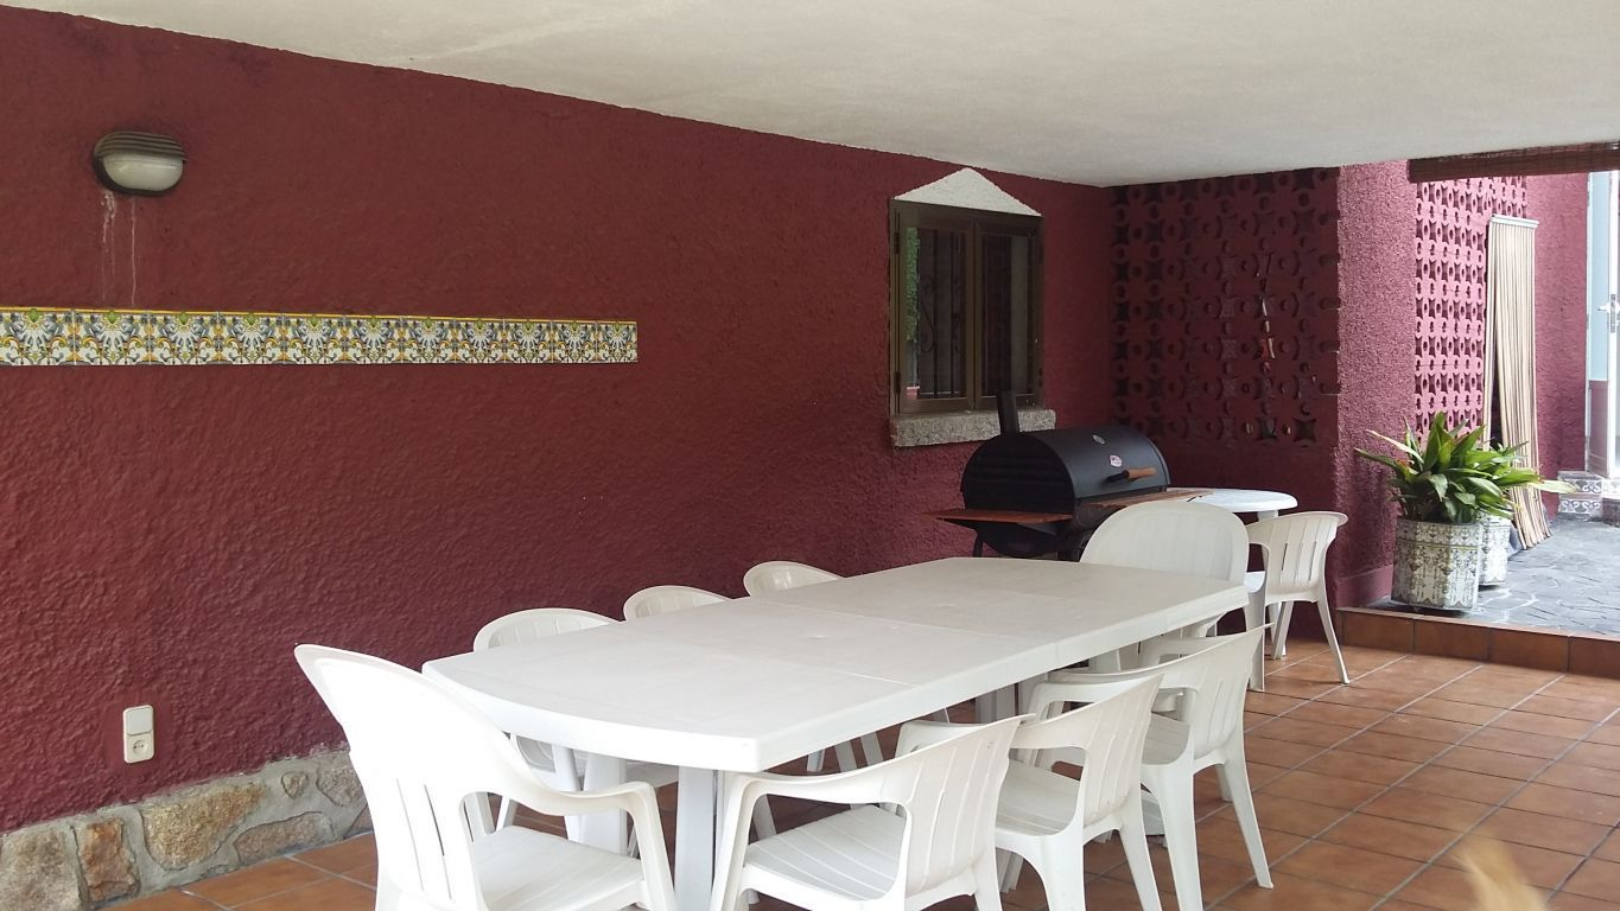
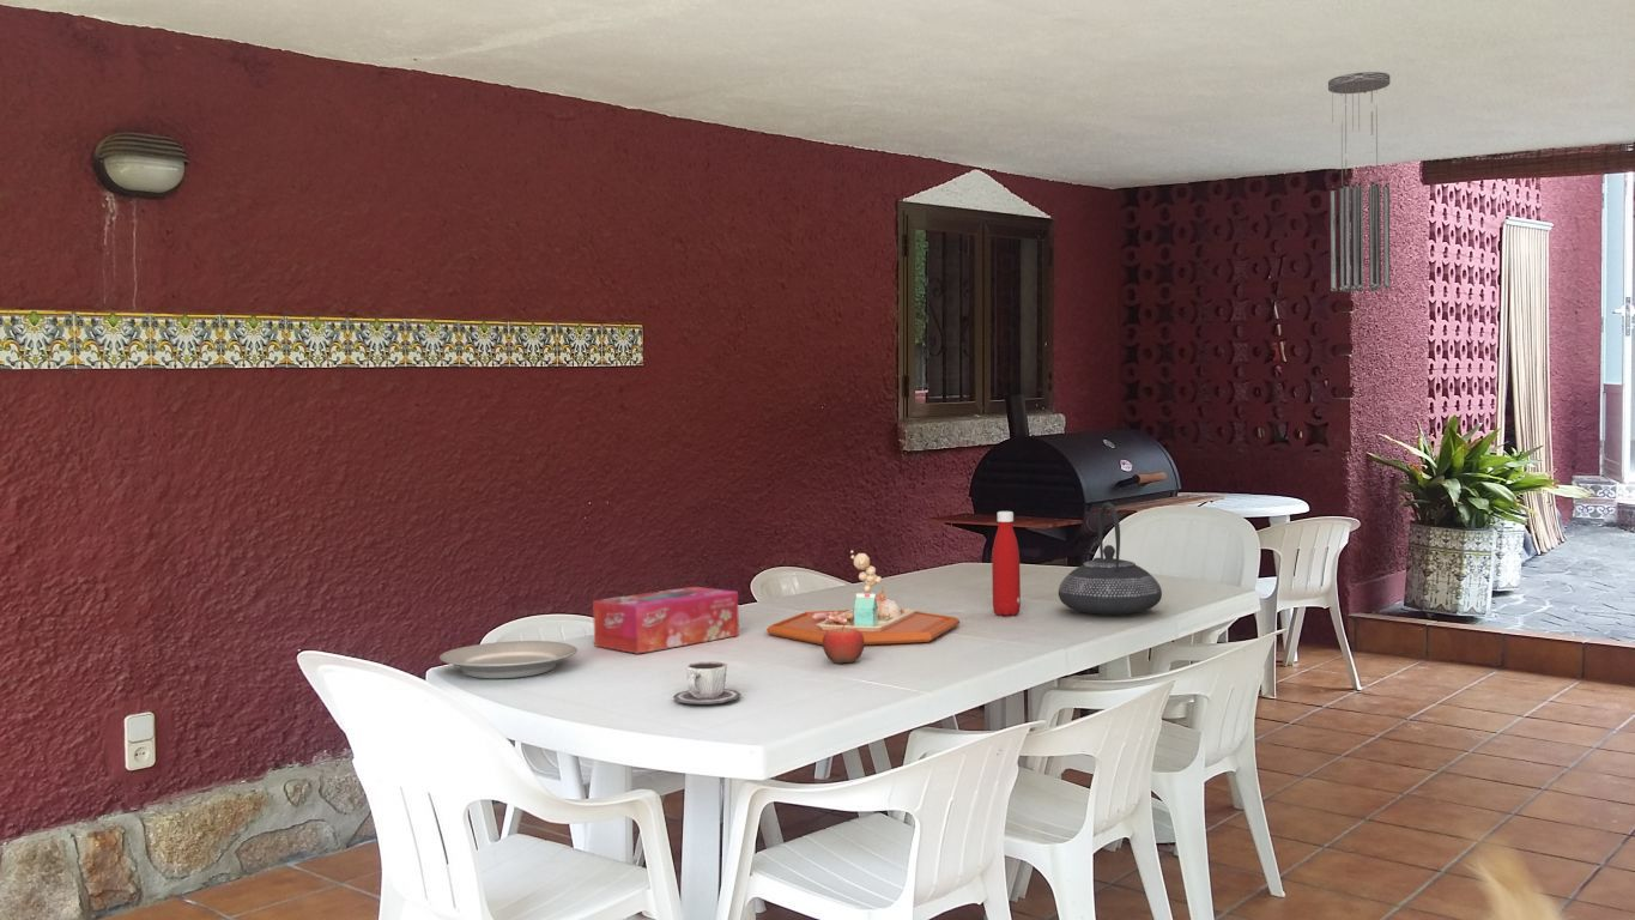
+ teapot (1107, 556)
+ wind chime (1360, 184)
+ cup (707, 682)
+ tissue box (667, 618)
+ food tray (864, 587)
+ plate (509, 660)
+ bottle (1005, 562)
+ fruit (843, 642)
